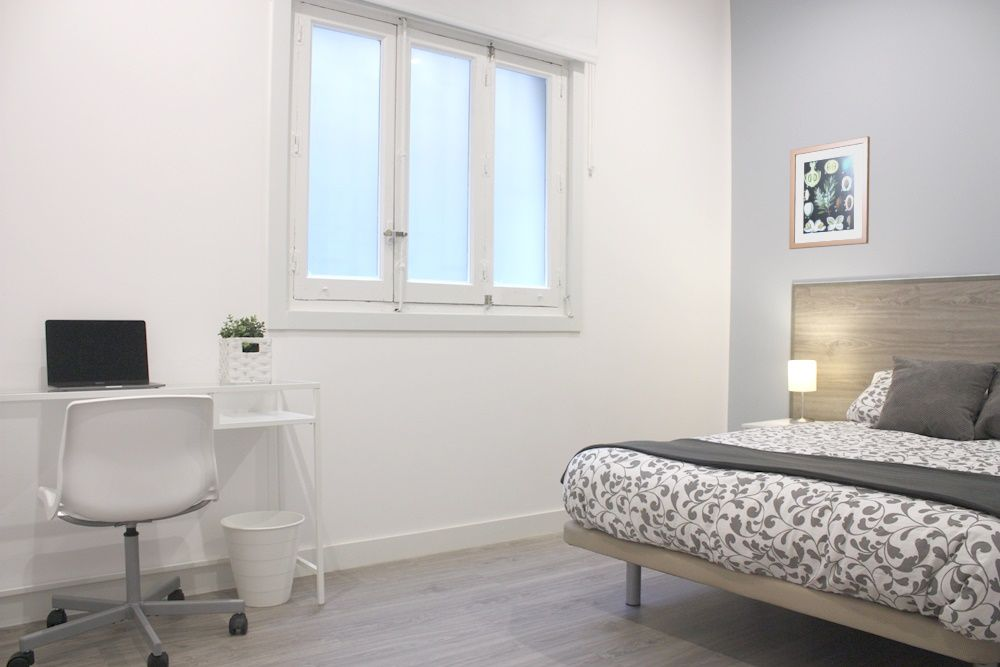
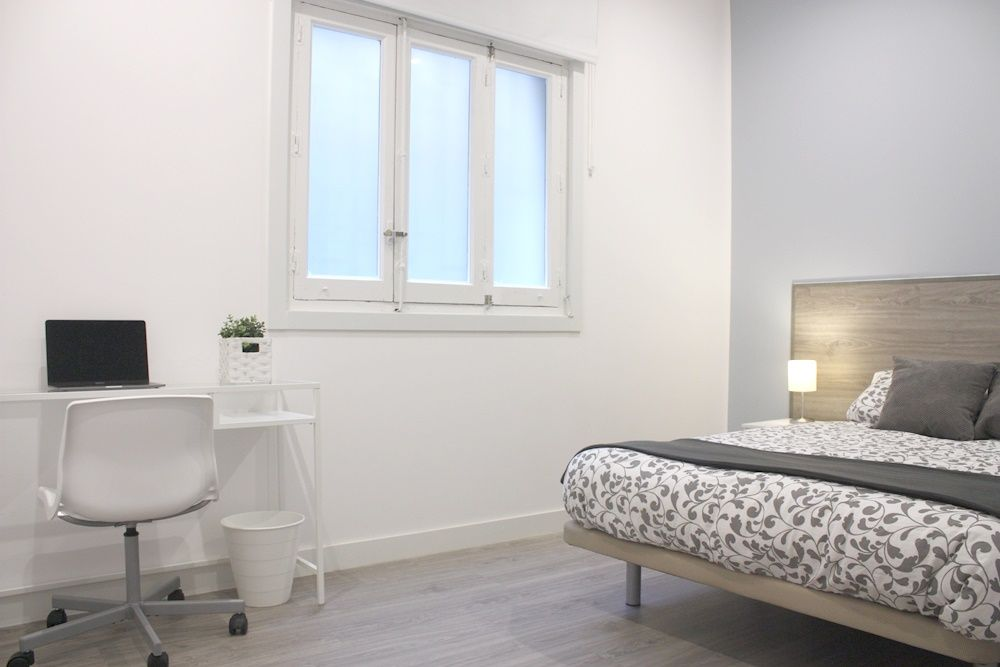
- wall art (827, 195)
